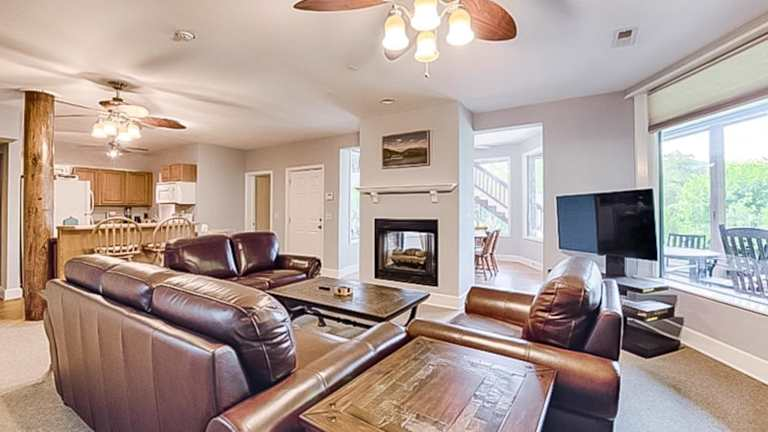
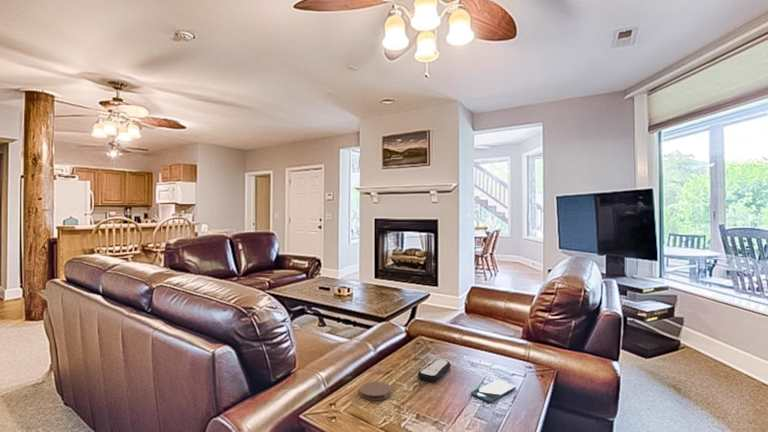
+ remote control (435, 369)
+ coaster (375, 390)
+ smartphone (493, 390)
